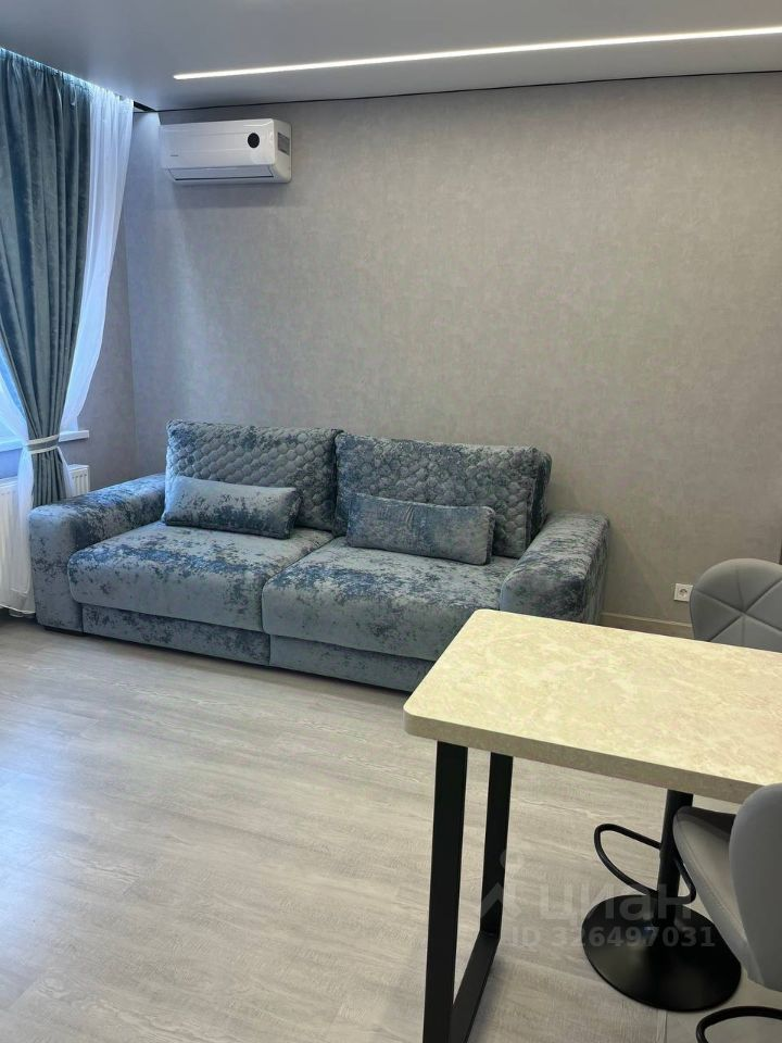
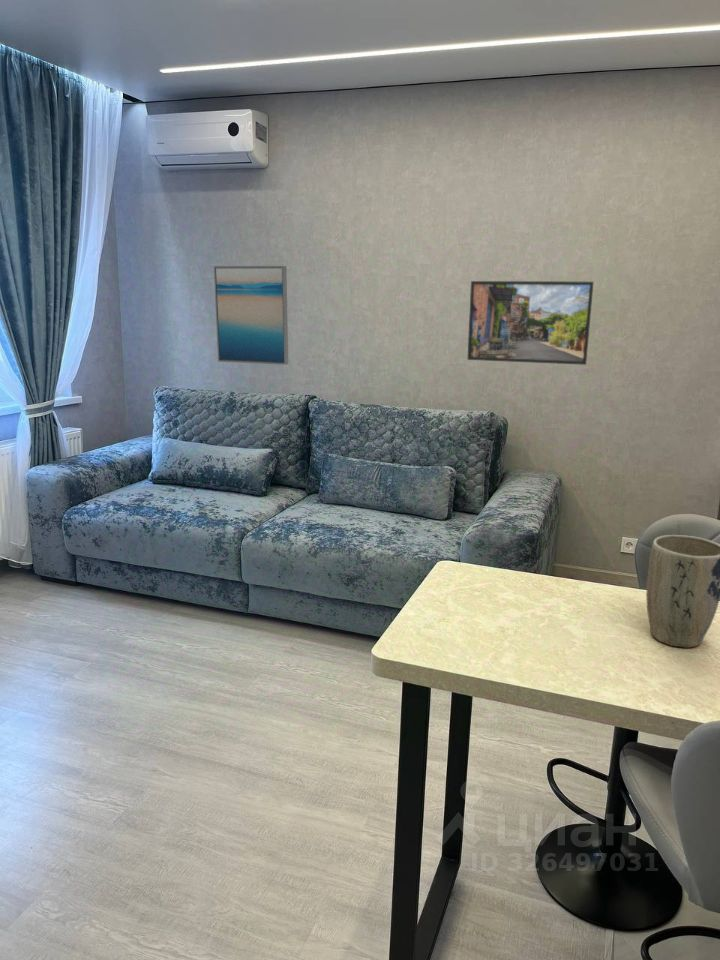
+ plant pot (682, 591)
+ wall art (251, 315)
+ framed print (527, 322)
